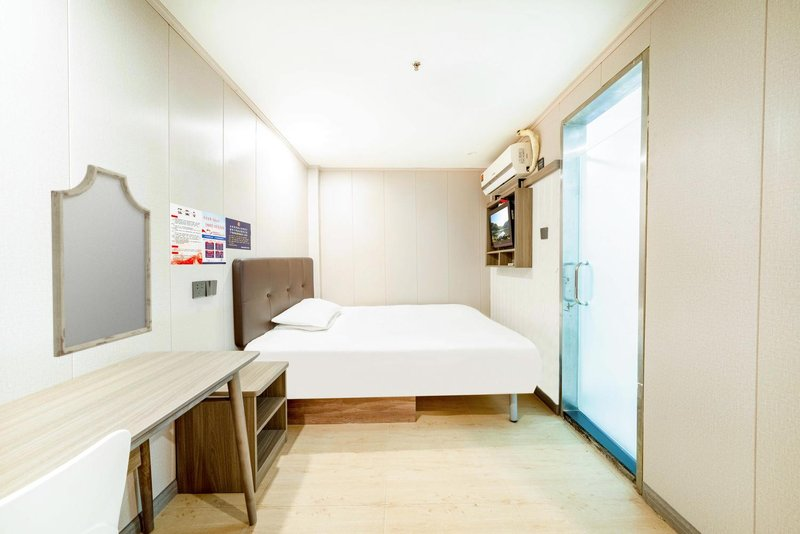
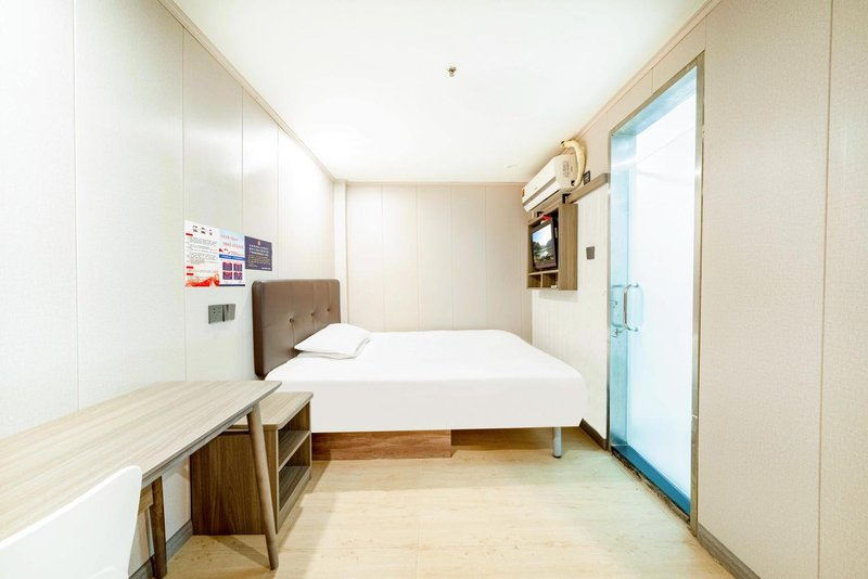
- home mirror (110, 256)
